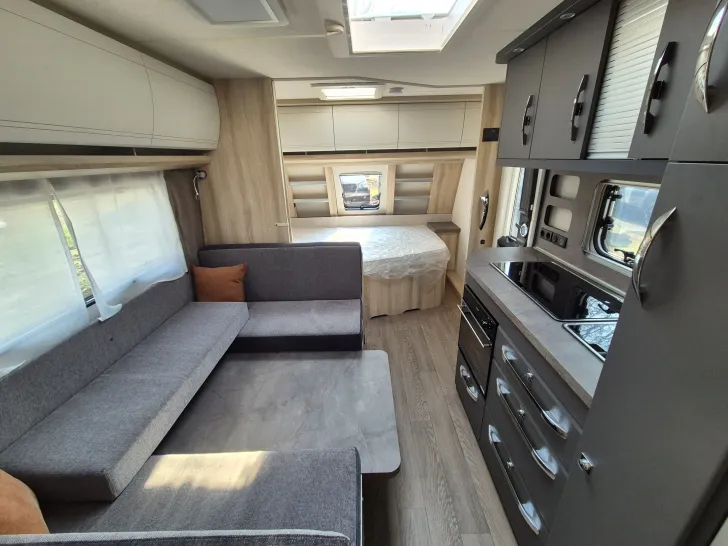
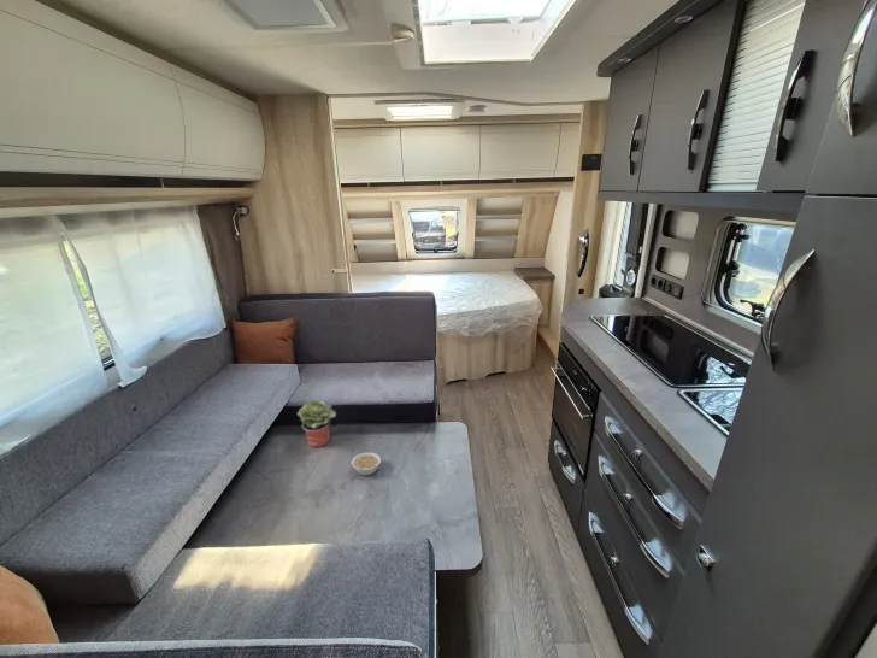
+ potted plant (318, 422)
+ legume (367, 464)
